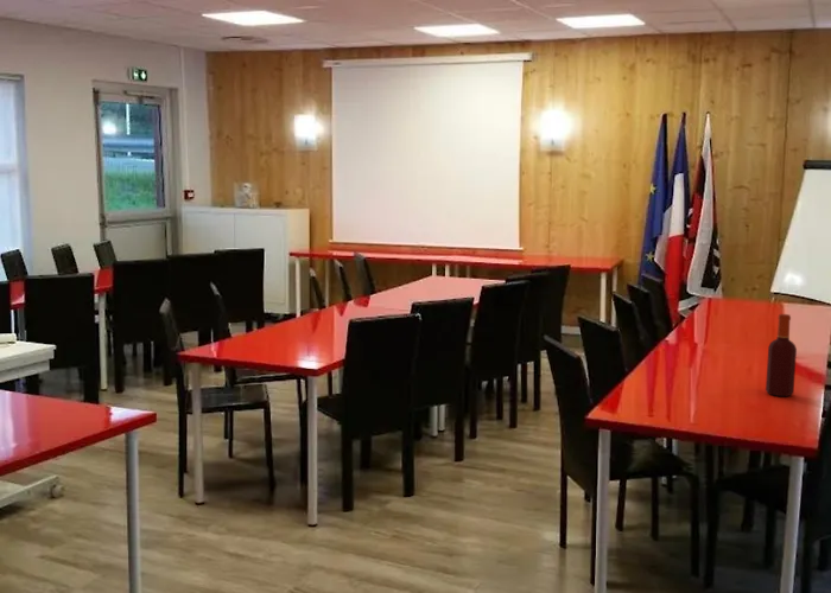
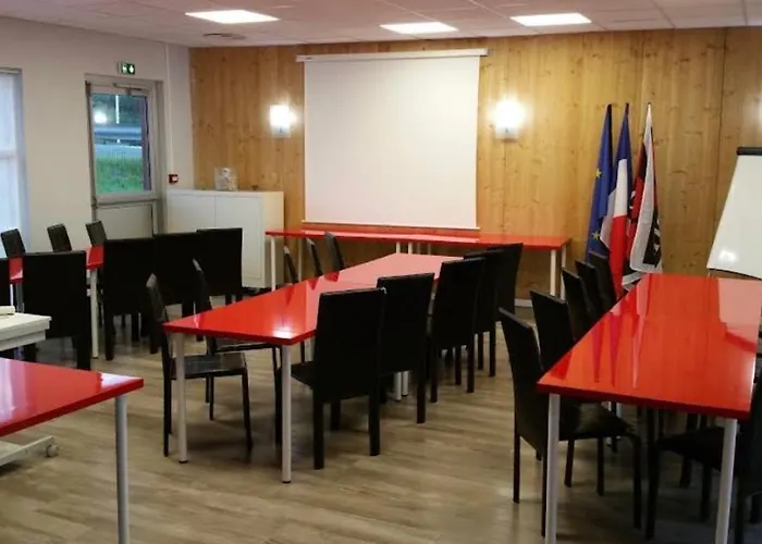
- bottle (781, 355)
